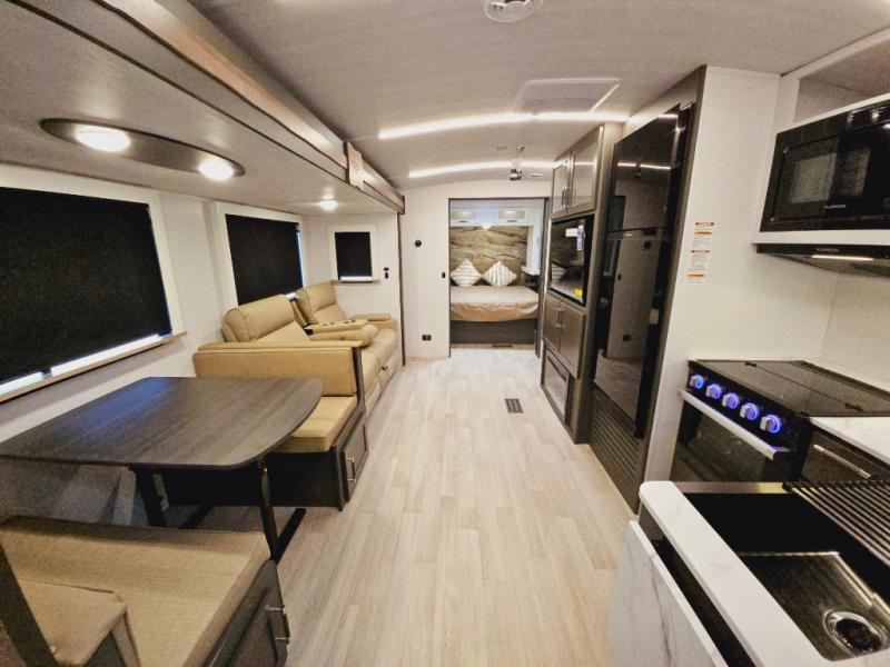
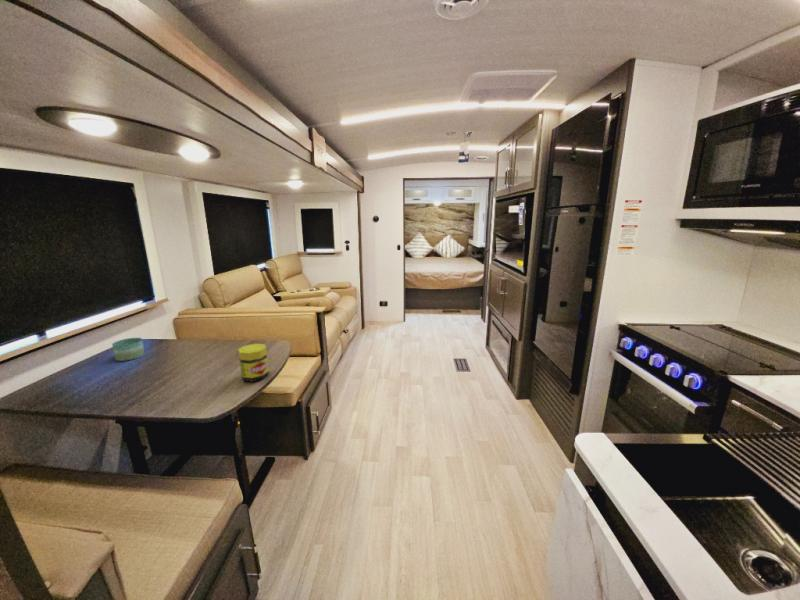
+ candle (128, 348)
+ jar (253, 362)
